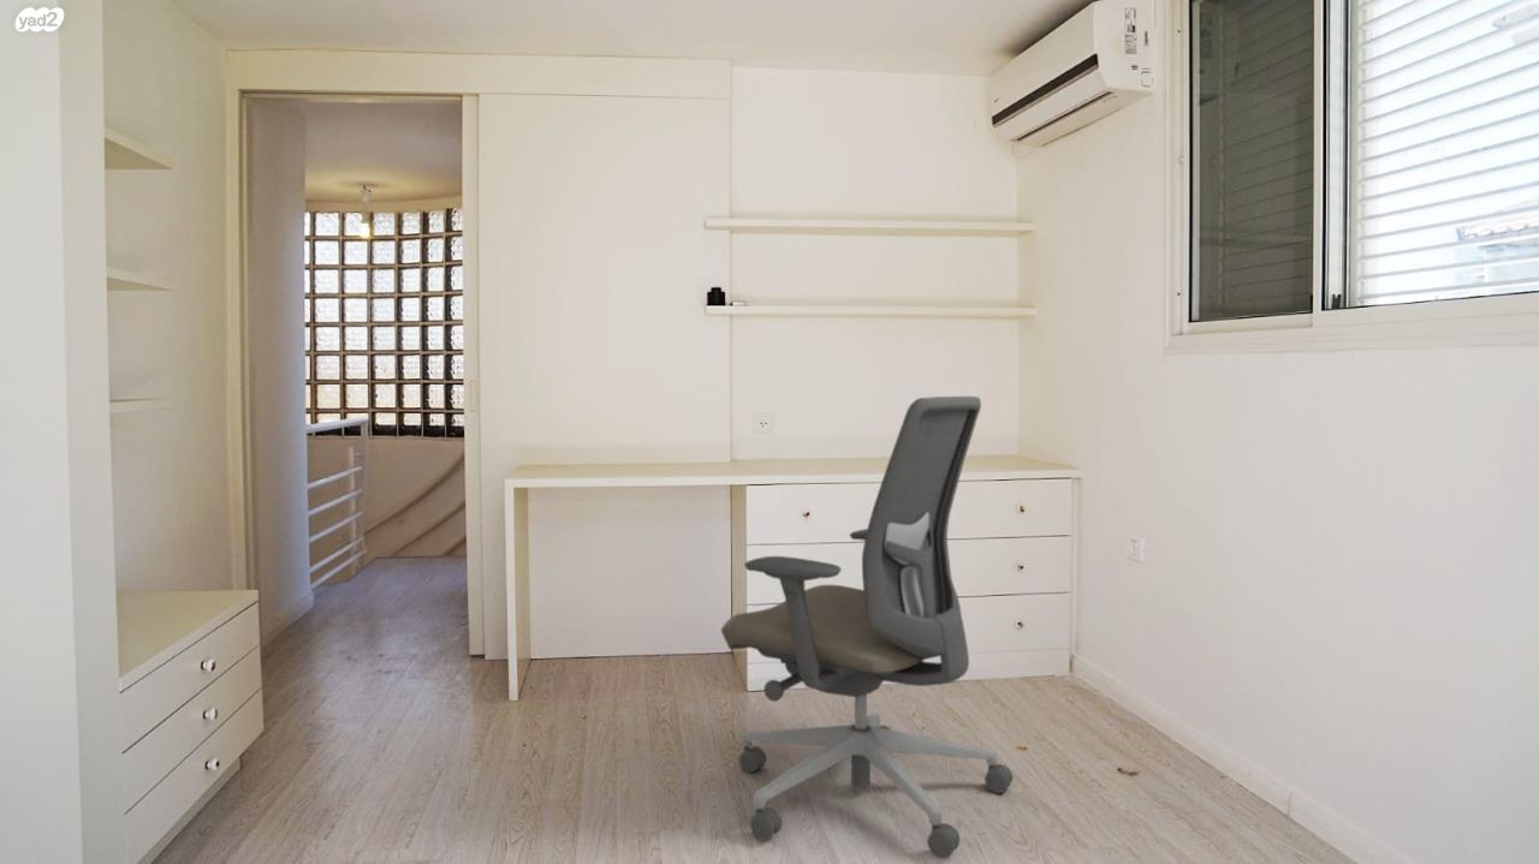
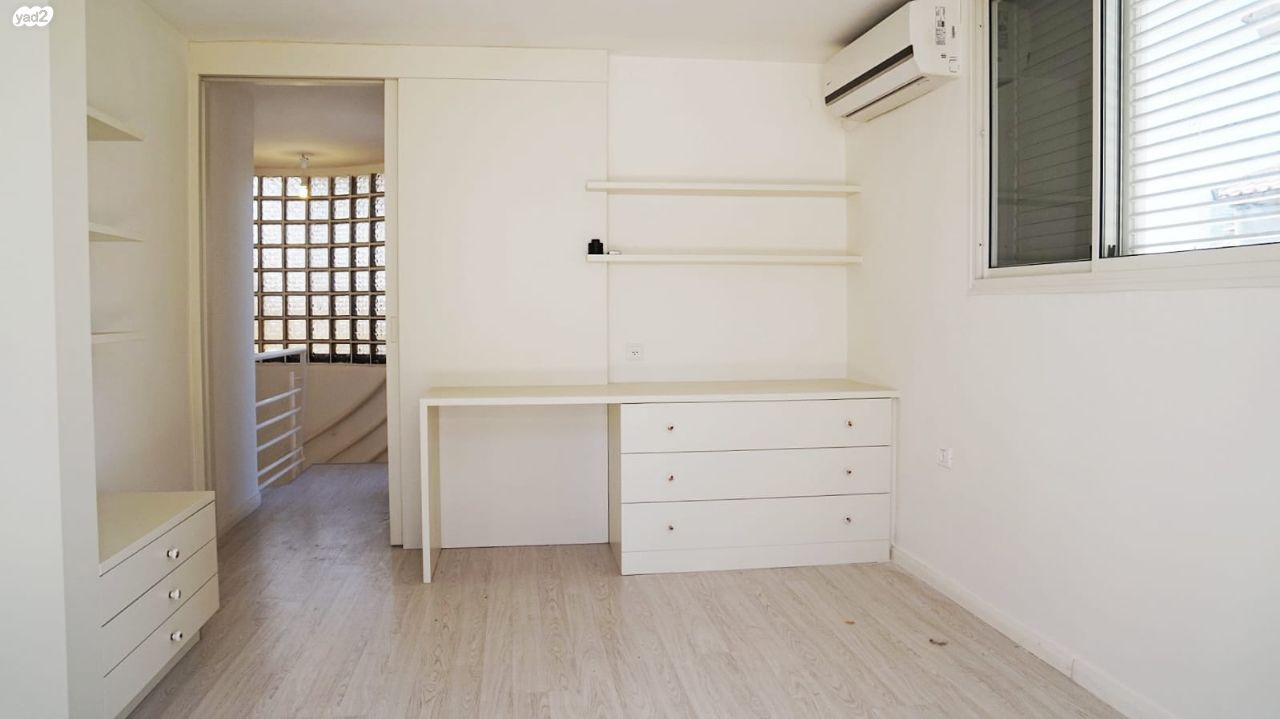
- office chair (855, 596)
